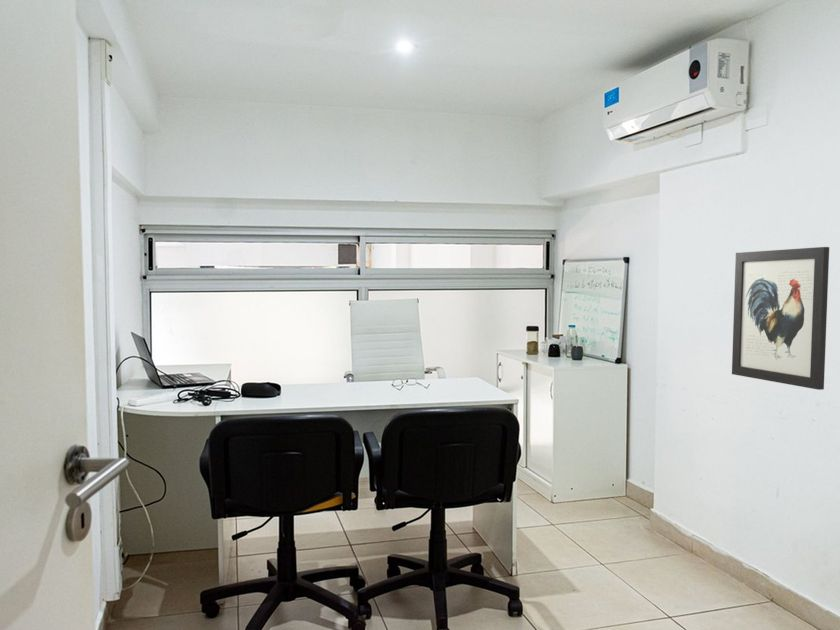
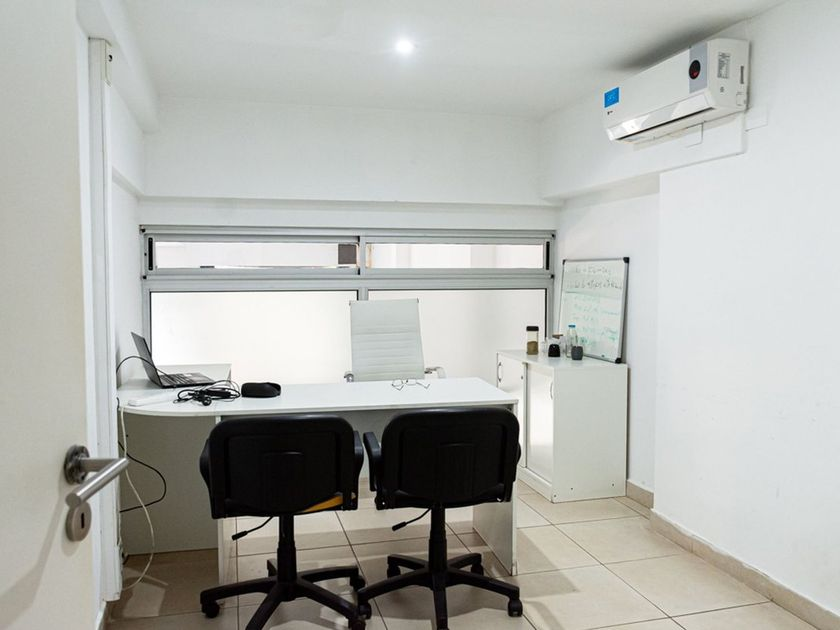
- wall art (776, 316)
